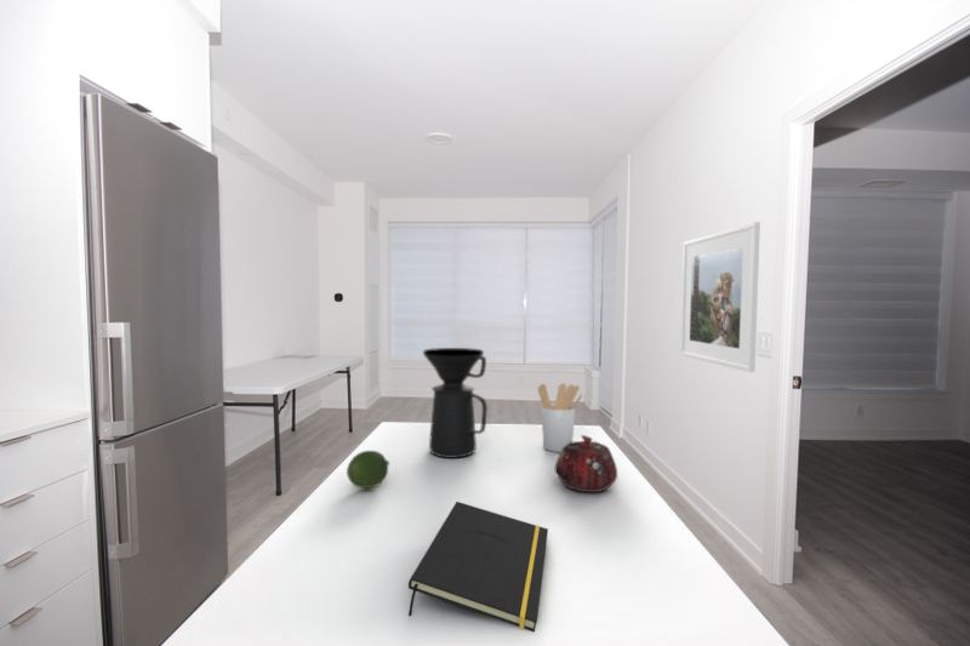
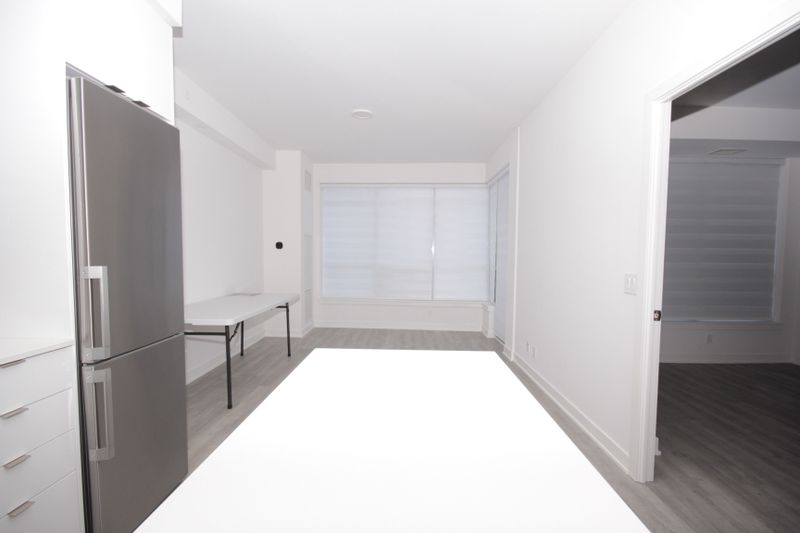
- utensil holder (560, 415)
- teapot (584, 459)
- coffee maker (452, 400)
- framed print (714, 298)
- notepad (487, 554)
- fruit (367, 469)
